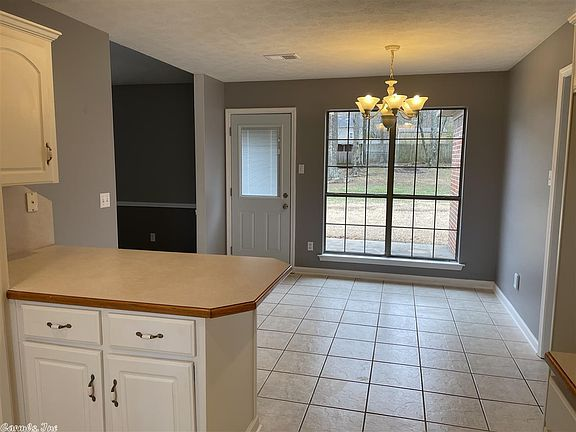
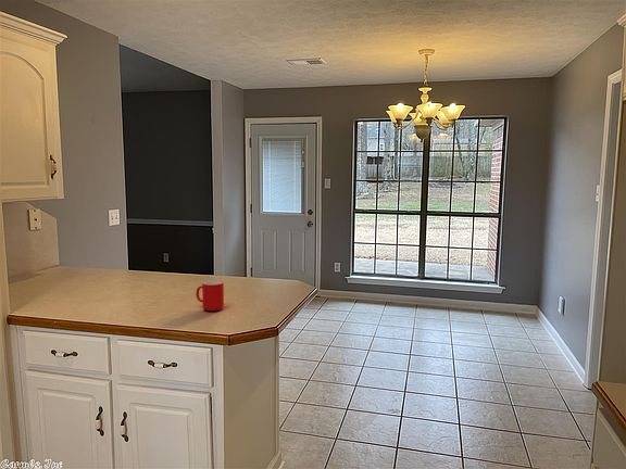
+ cup (209, 295)
